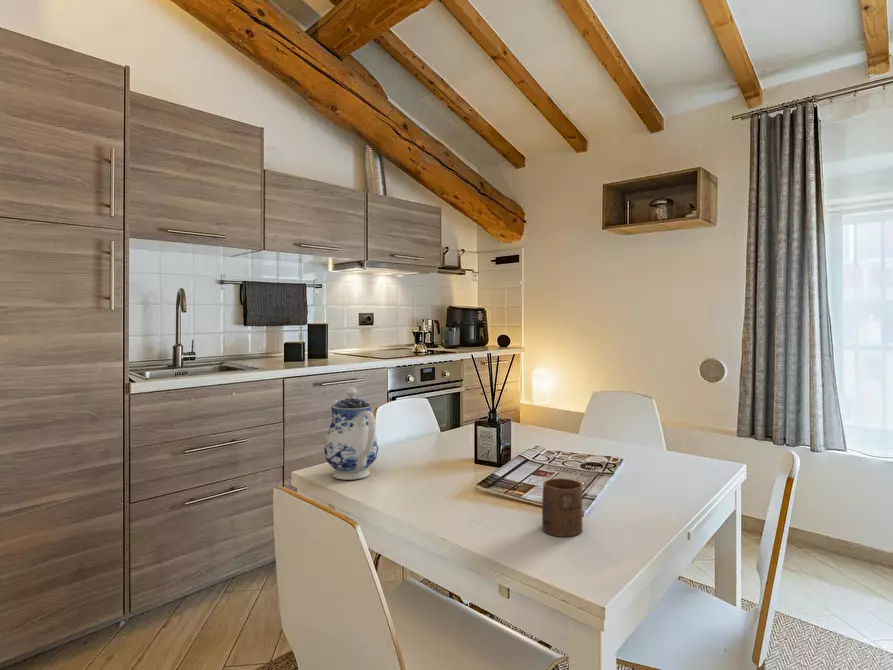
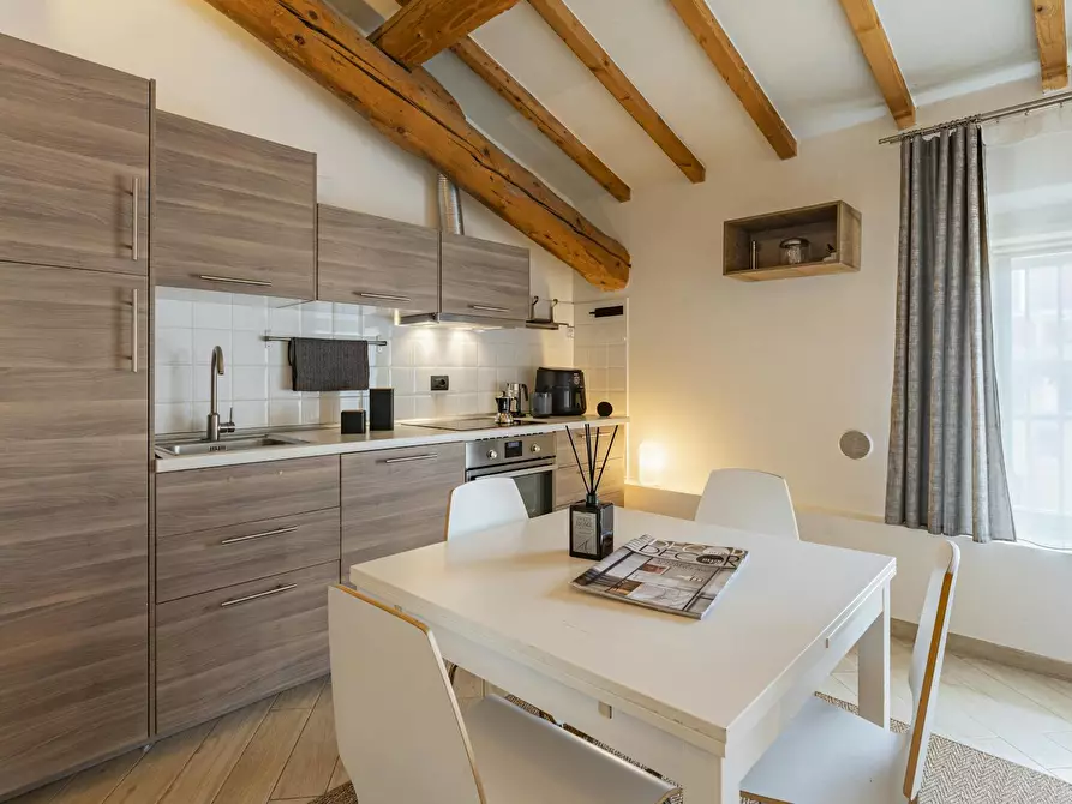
- cup (561, 506)
- teapot (351, 431)
